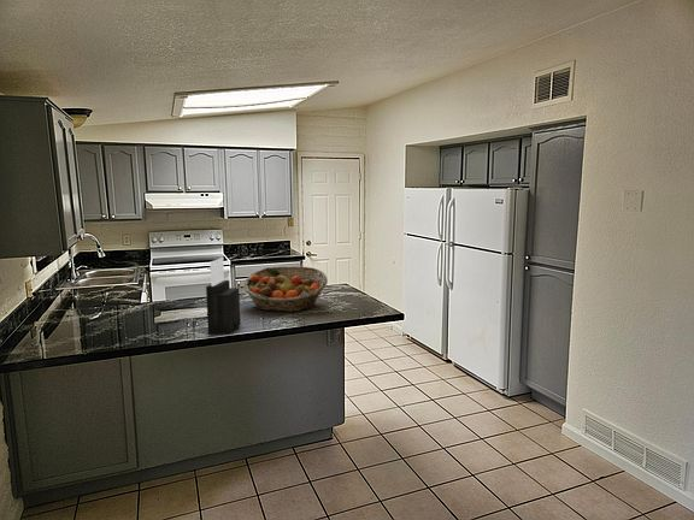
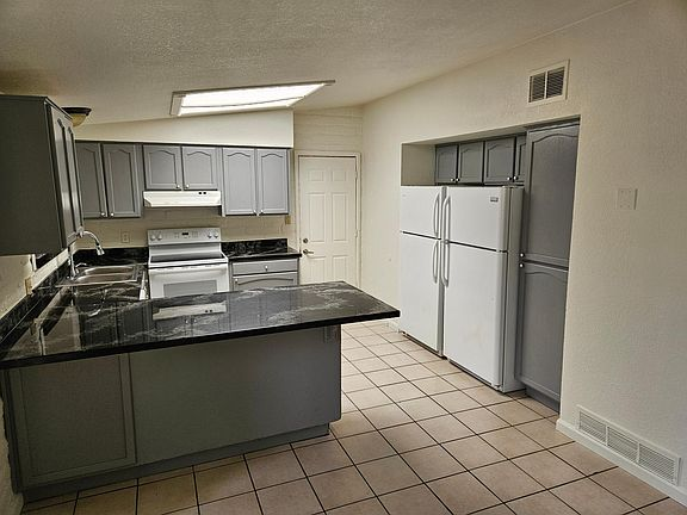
- knife block (225, 294)
- fruit basket (286, 288)
